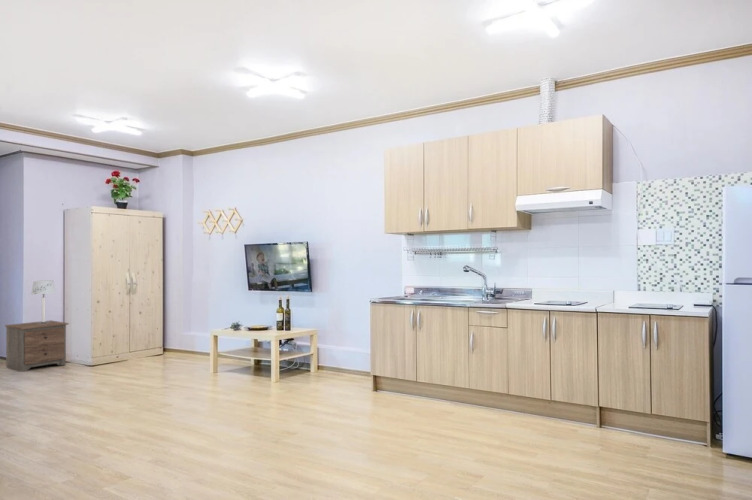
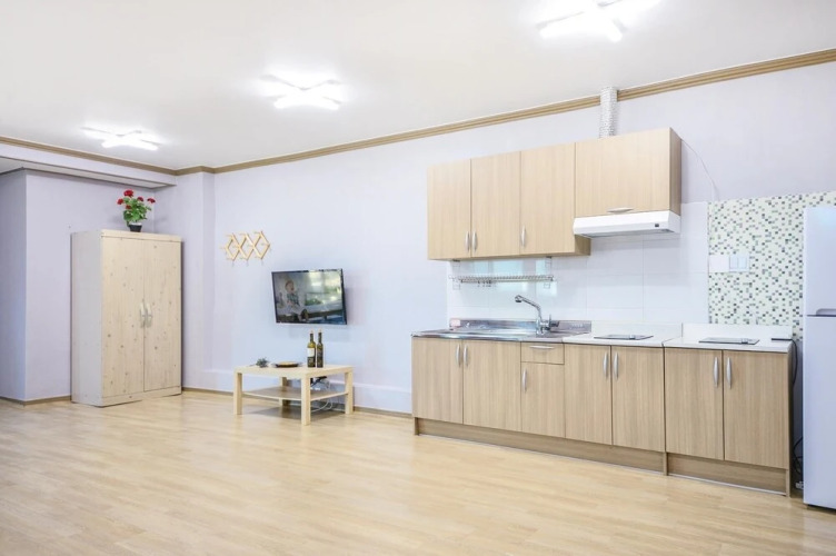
- nightstand (37, 345)
- table lamp (43, 301)
